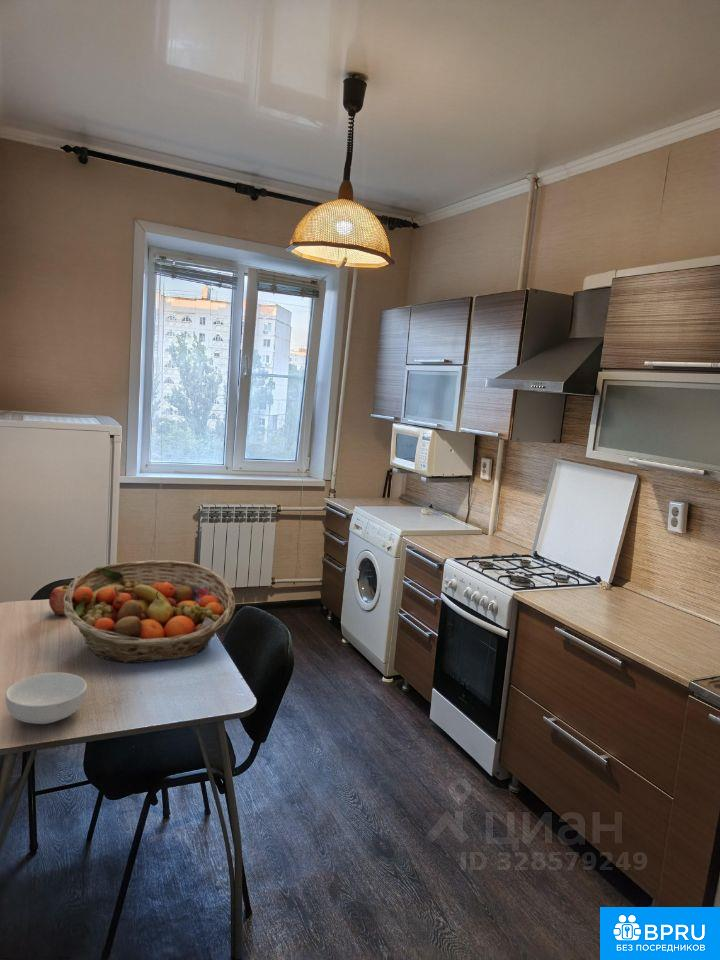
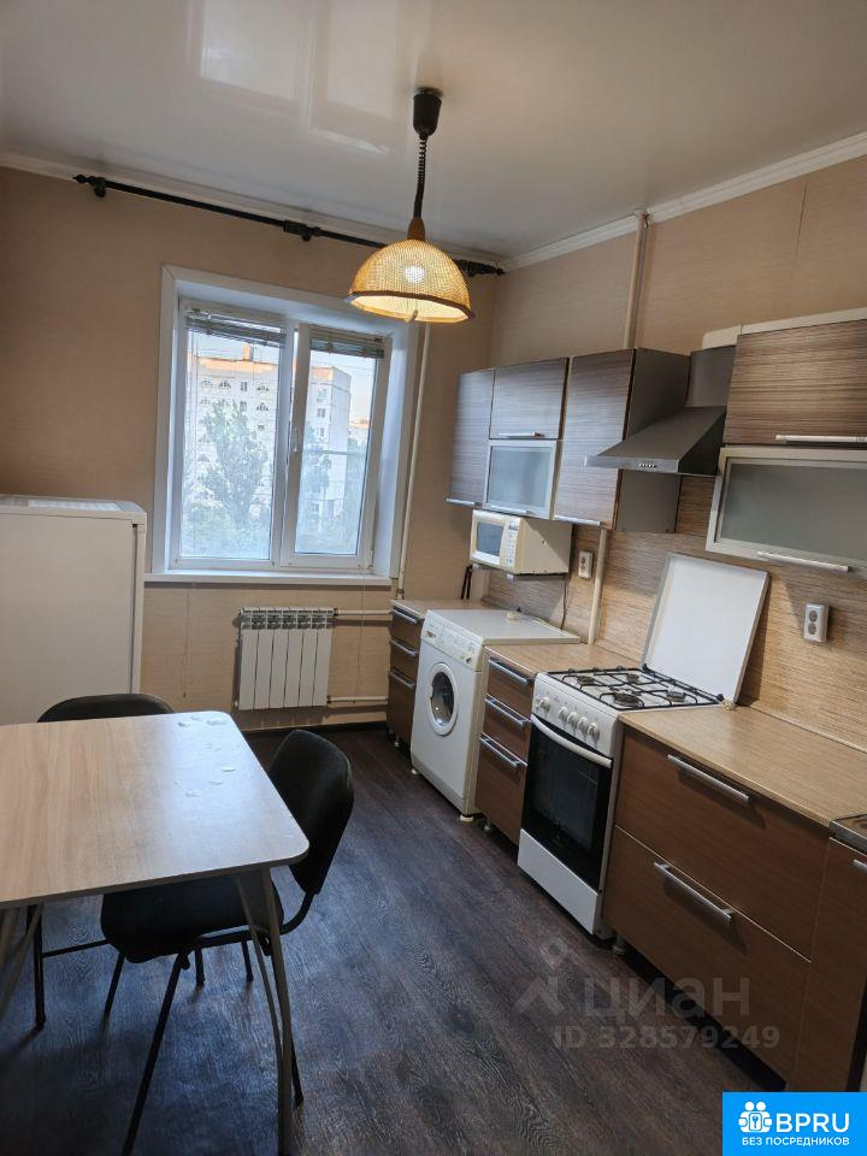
- cereal bowl (46, 701)
- fruit basket (152, 609)
- apple (63, 598)
